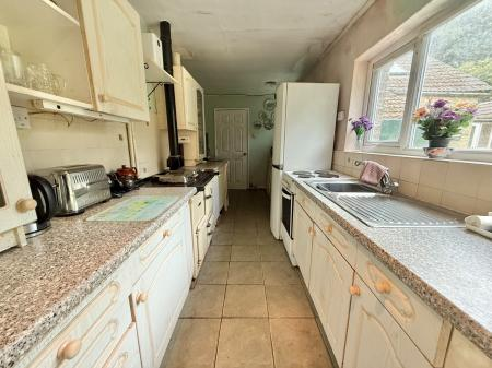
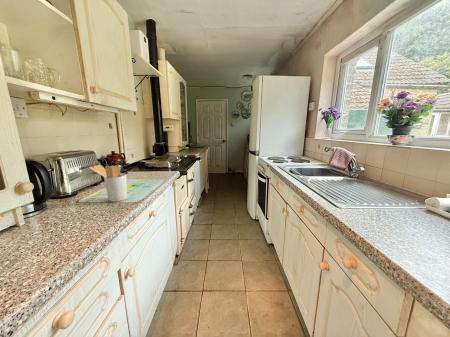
+ utensil holder (110, 181)
